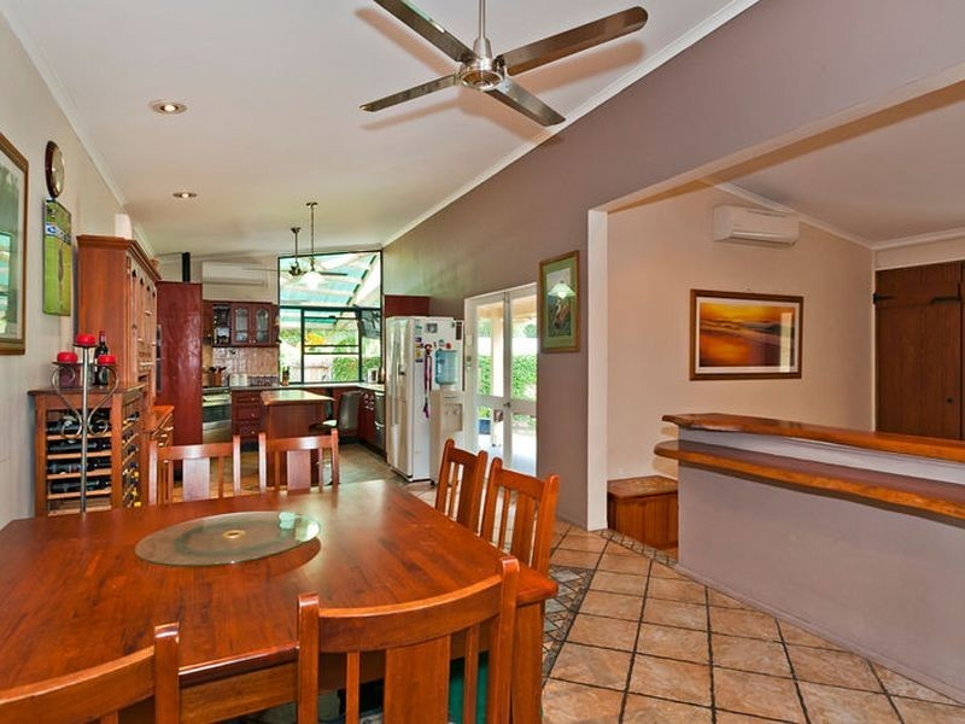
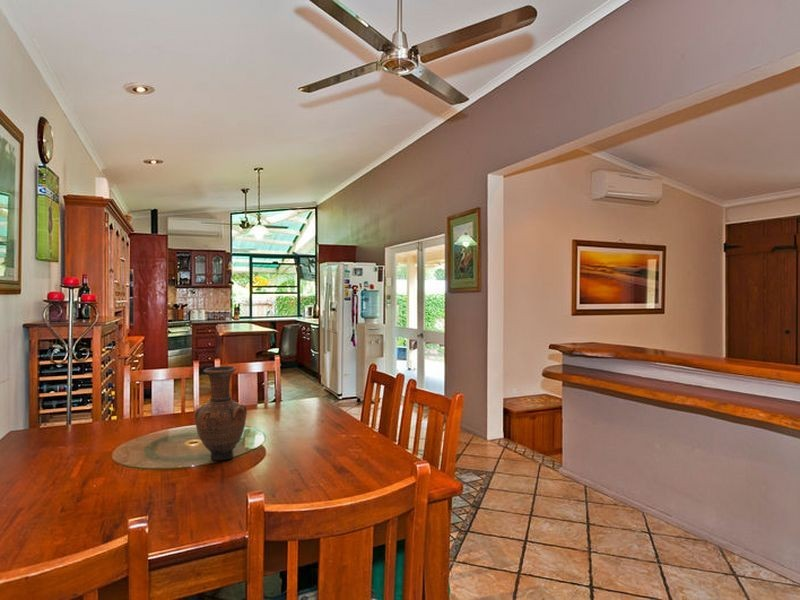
+ vase (220, 412)
